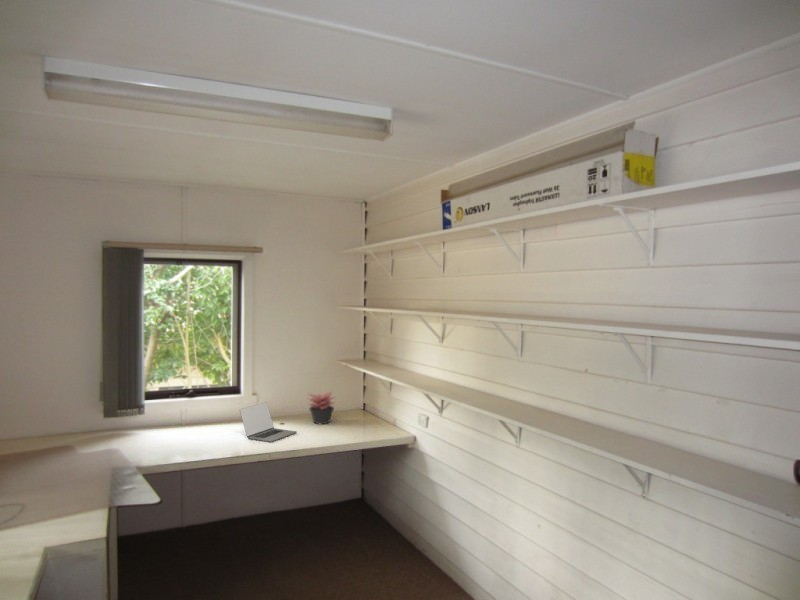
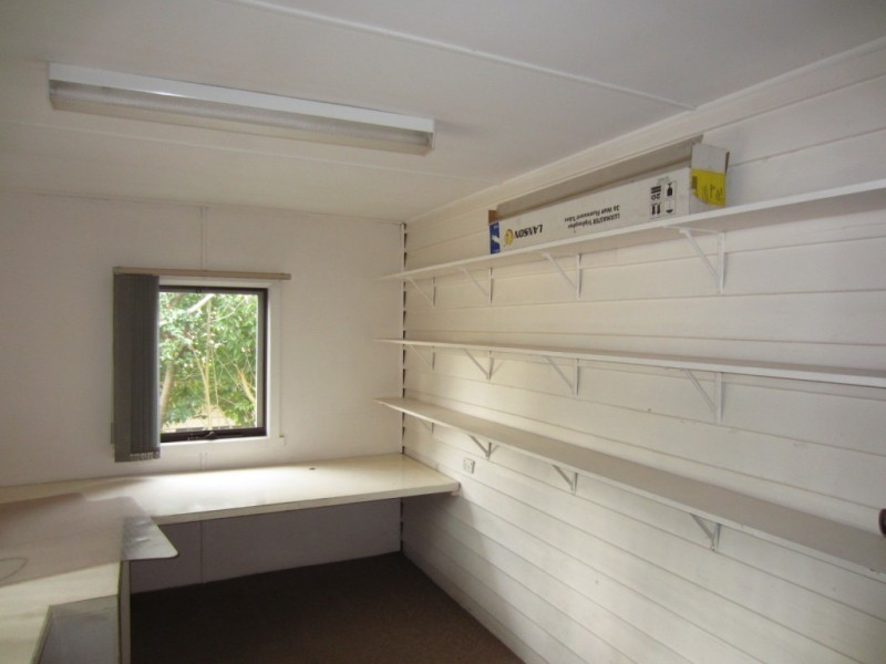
- succulent plant (321, 408)
- laptop (268, 421)
